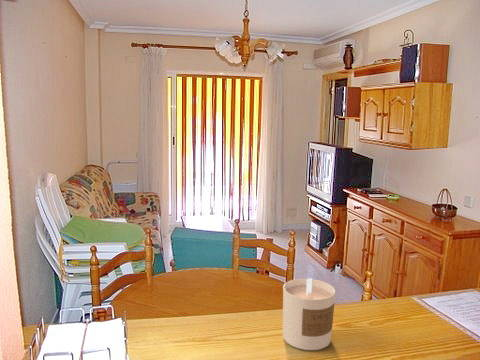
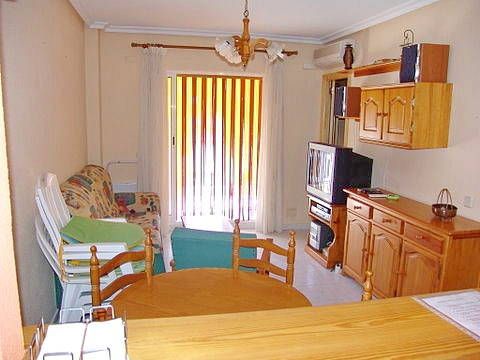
- candle (308, 308)
